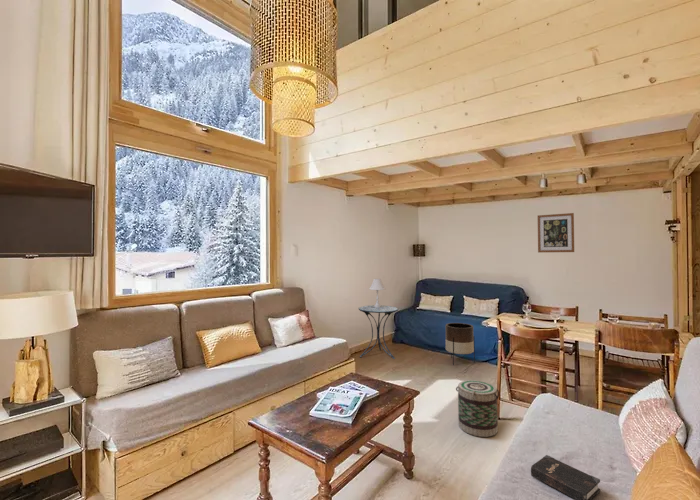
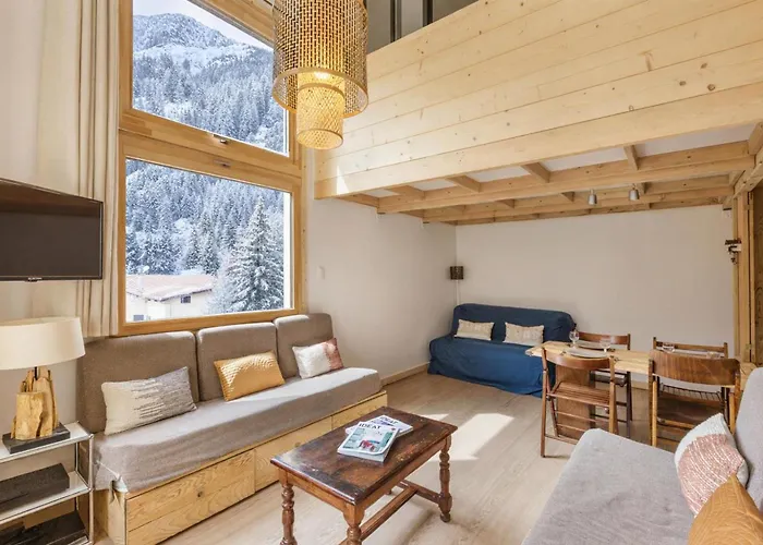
- table lamp (377, 292)
- hardback book (564, 478)
- planter (459, 343)
- basket (477, 406)
- side table (378, 331)
- wall art (555, 233)
